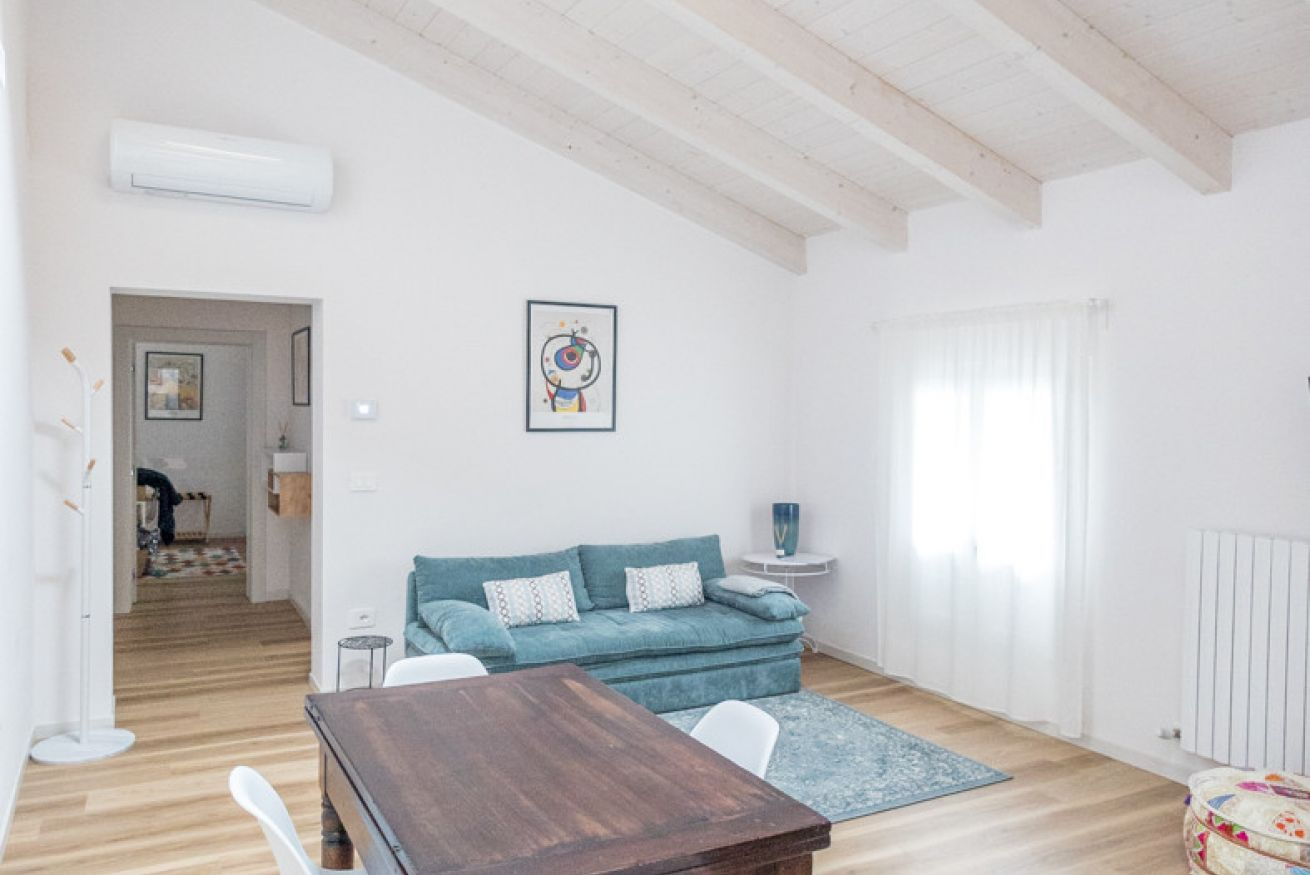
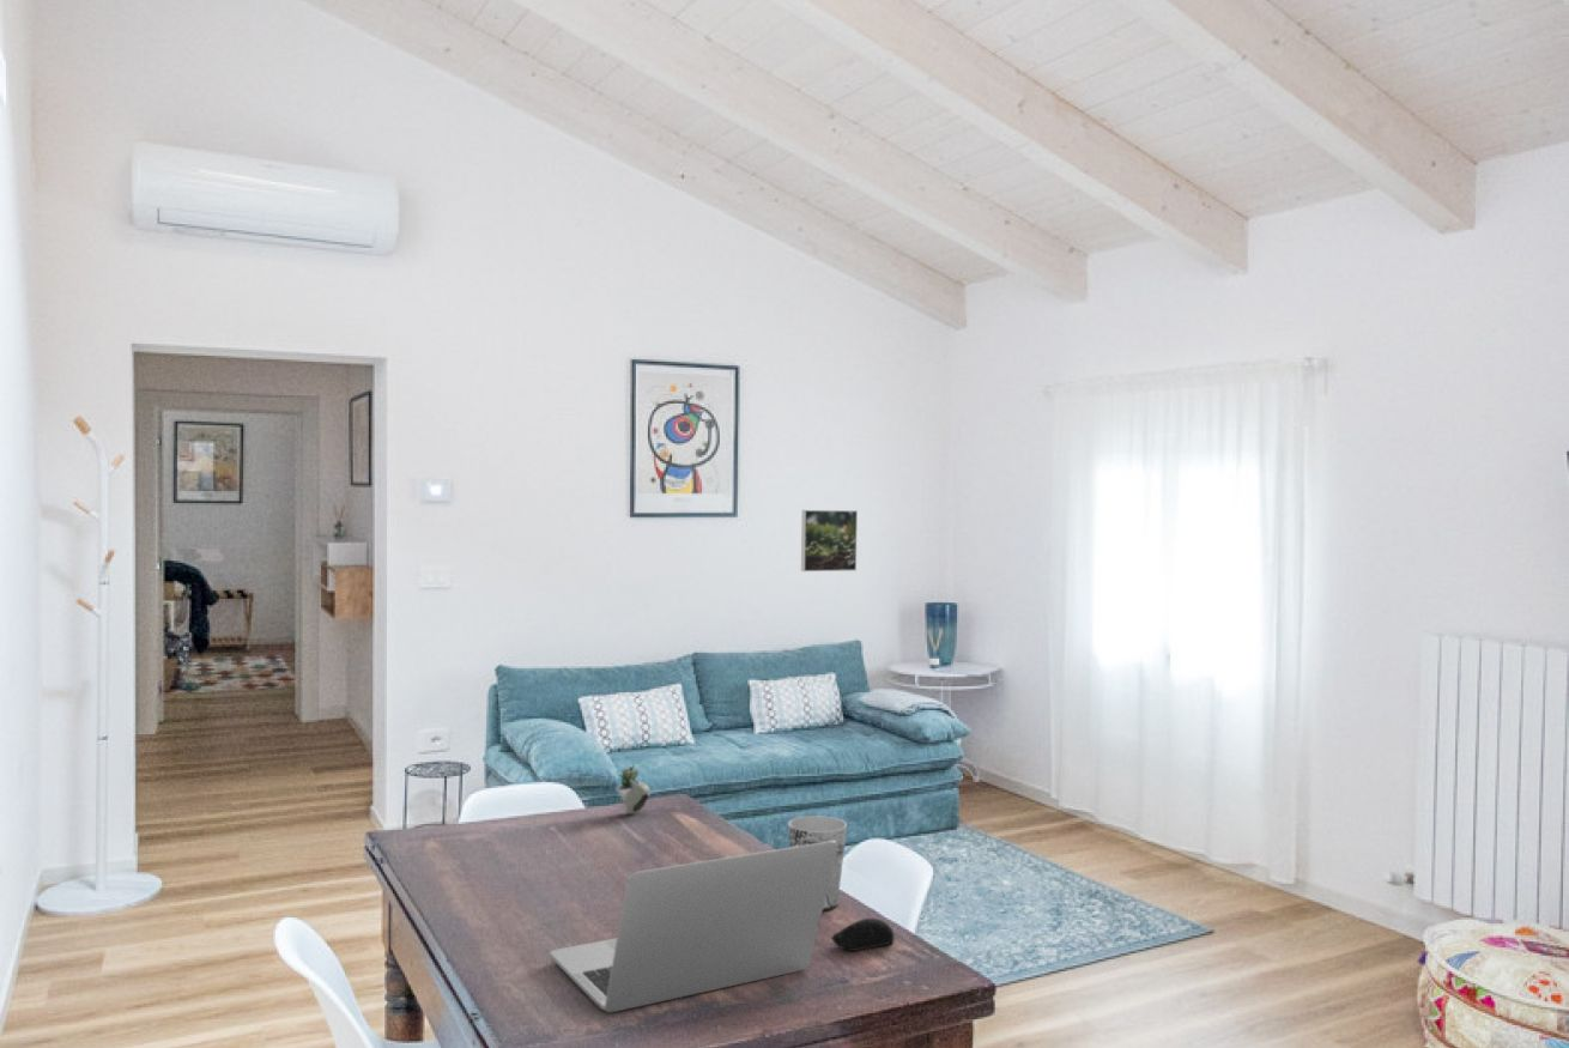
+ computer mouse (864, 932)
+ laptop (689, 901)
+ cup (832, 866)
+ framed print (829, 540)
+ succulent plant (632, 789)
